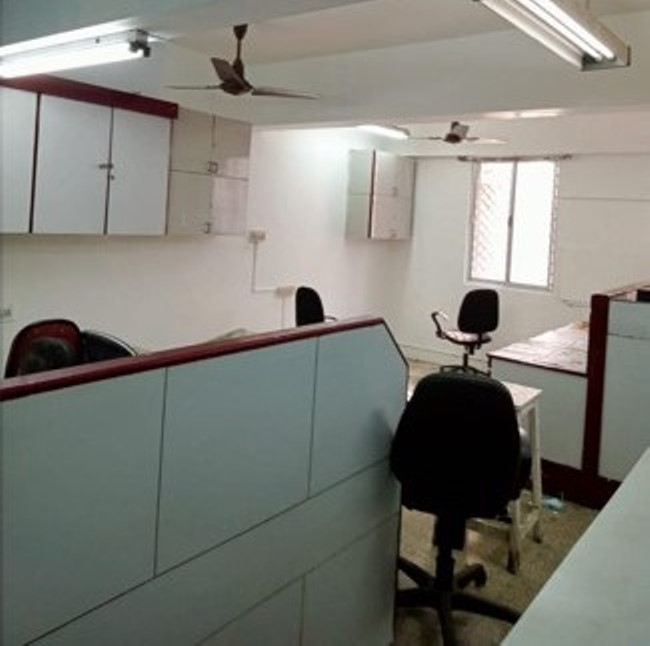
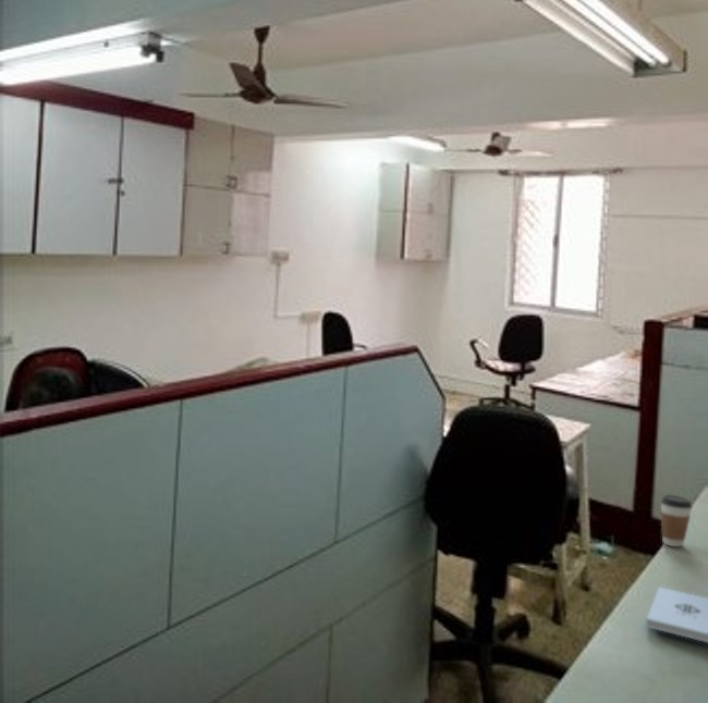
+ notepad (685, 613)
+ coffee cup (674, 520)
